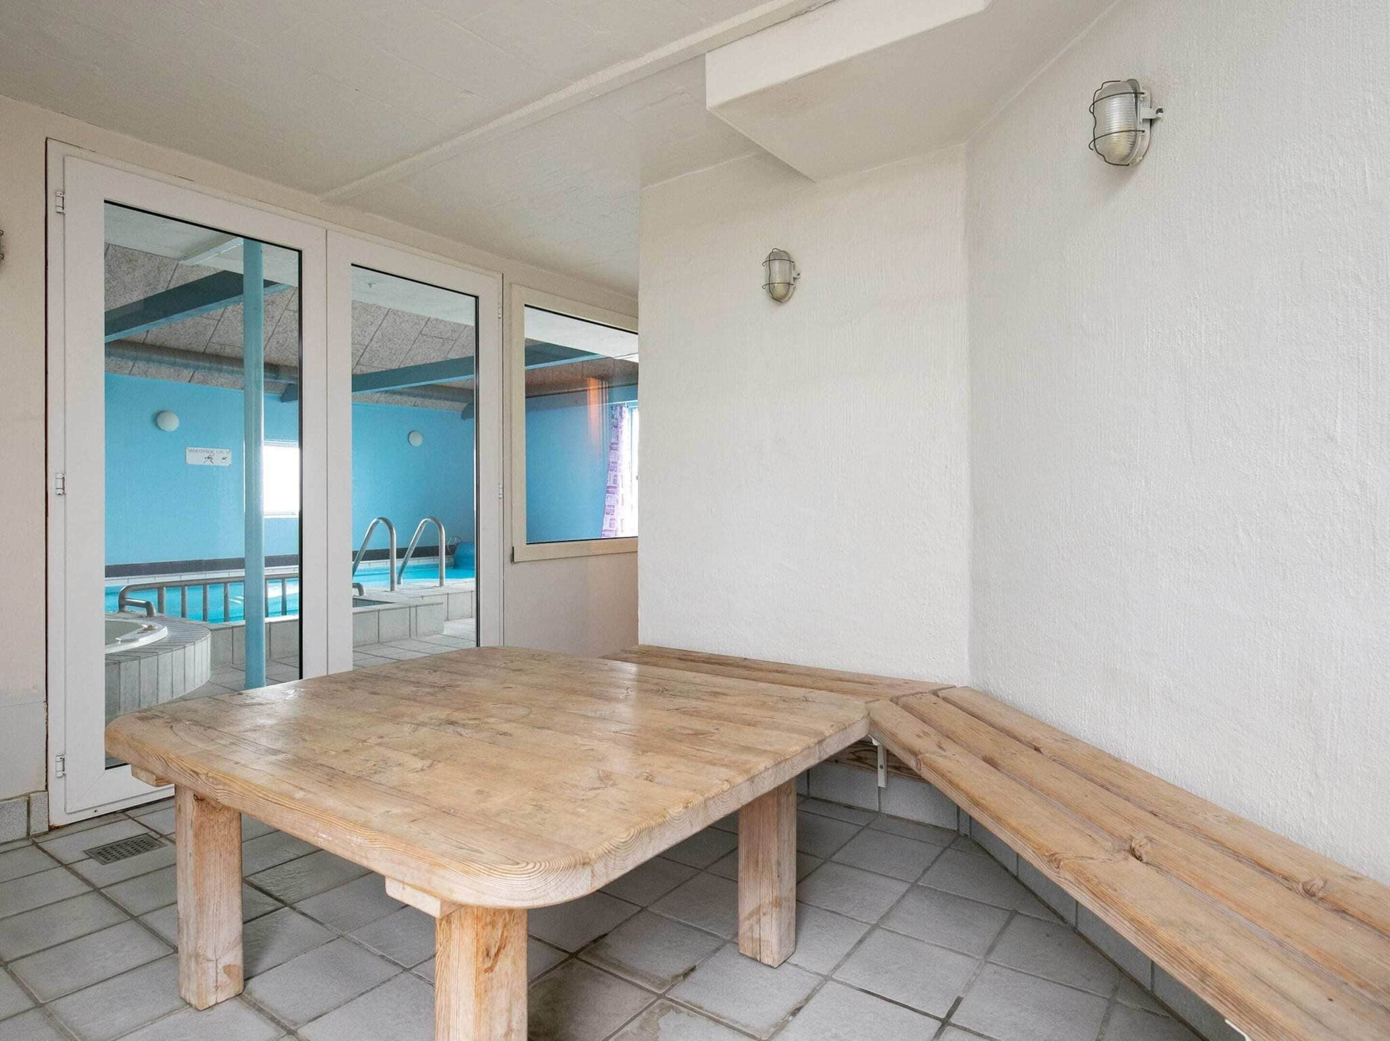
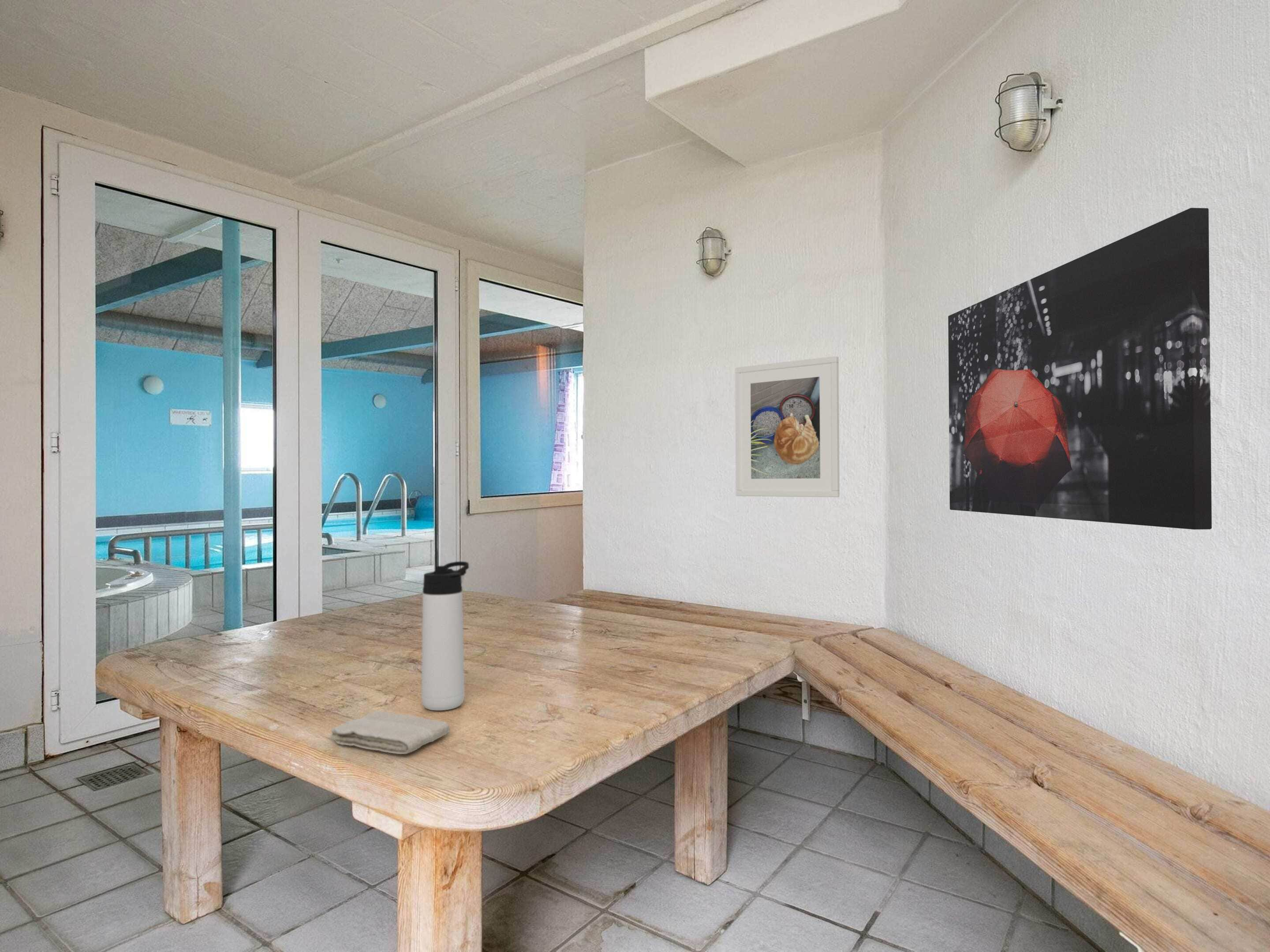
+ wall art (1047, 396)
+ washcloth (390, 730)
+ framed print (784, 429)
+ thermos bottle (448, 633)
